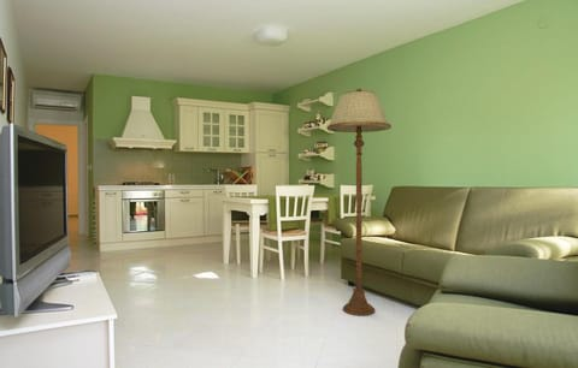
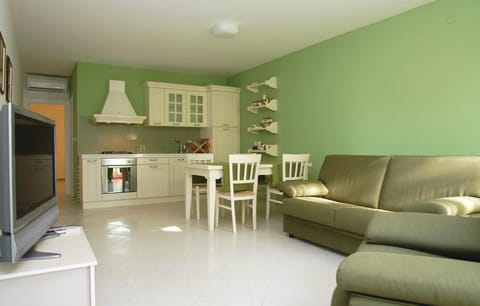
- floor lamp (358, 200)
